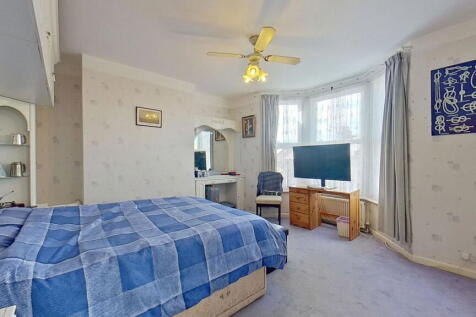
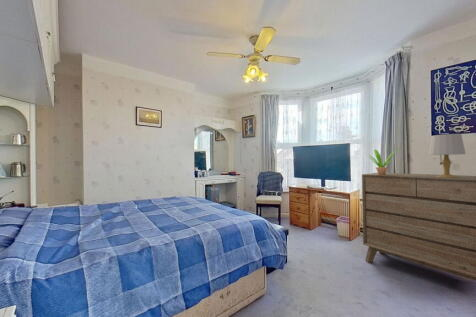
+ potted plant (381, 161)
+ table lamp (446, 156)
+ dresser (422, 223)
